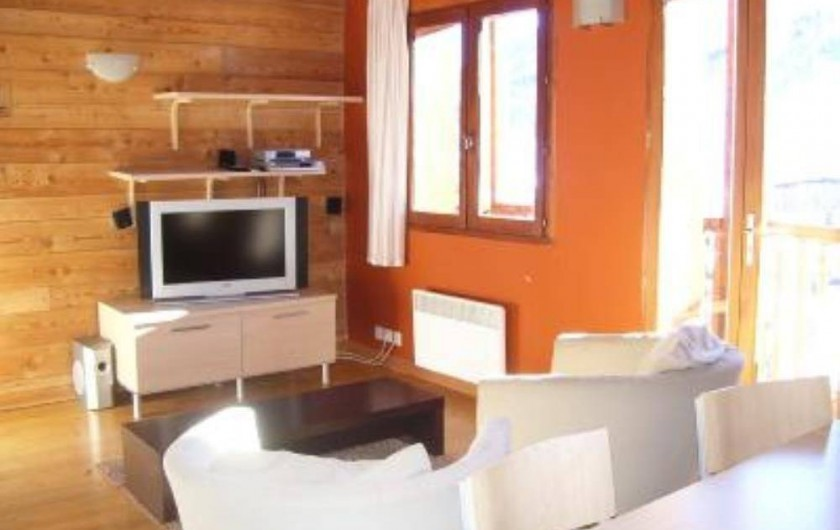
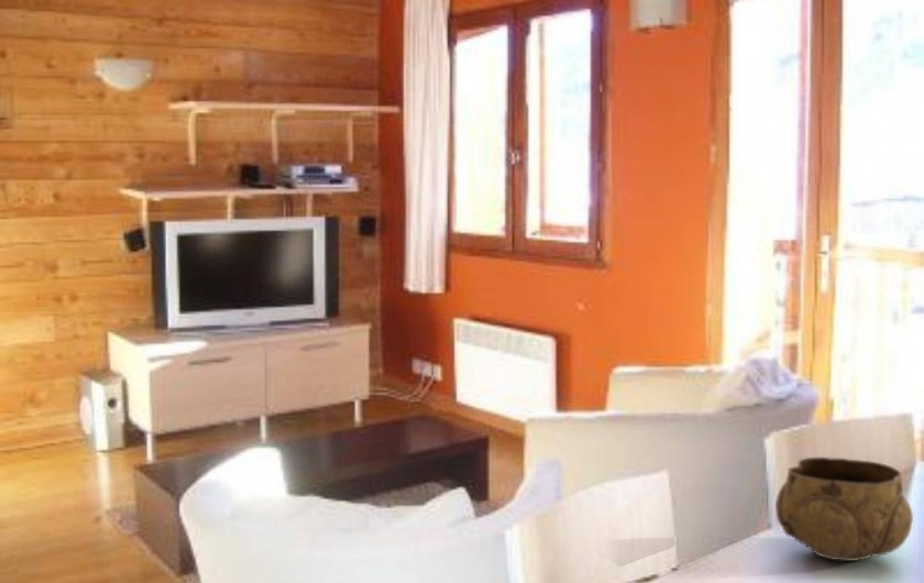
+ decorative bowl (843, 510)
